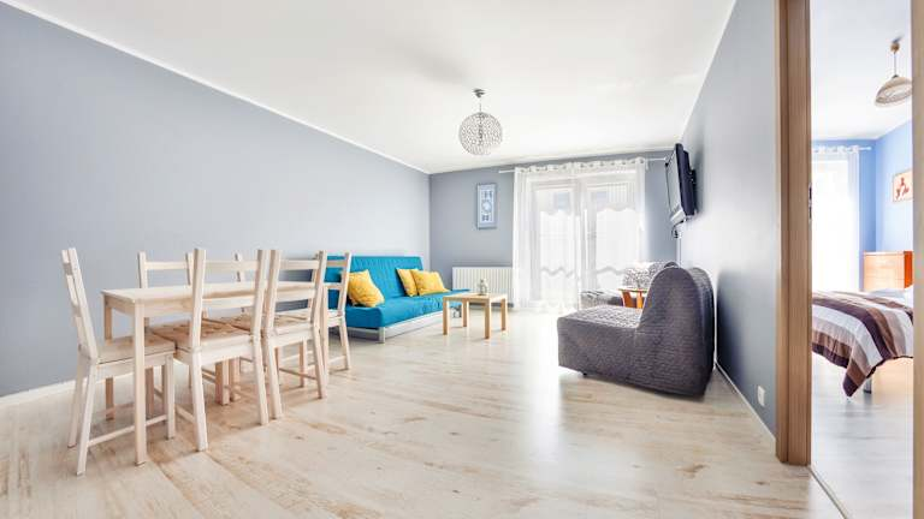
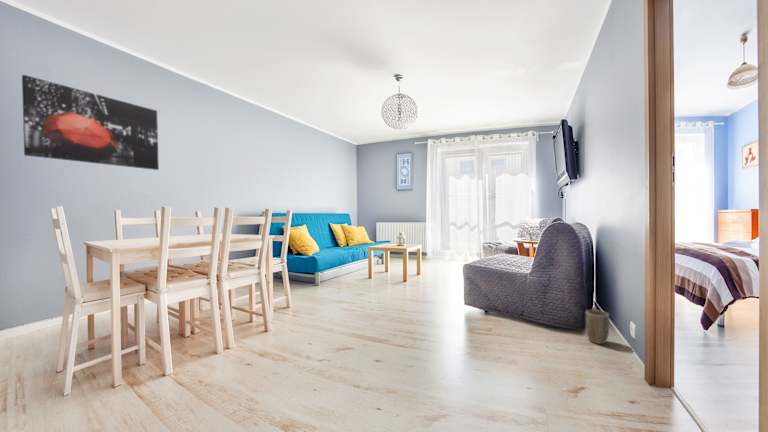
+ plant pot (597, 326)
+ wall art (100, 129)
